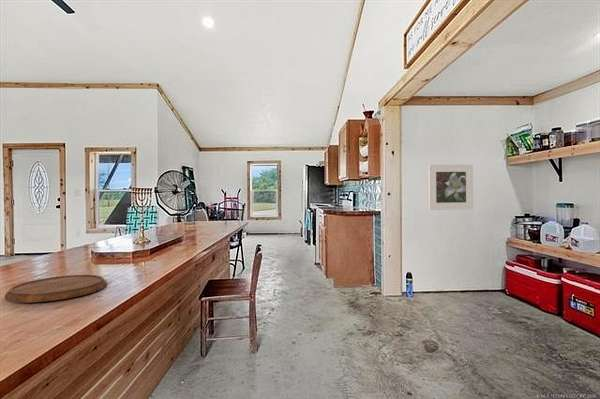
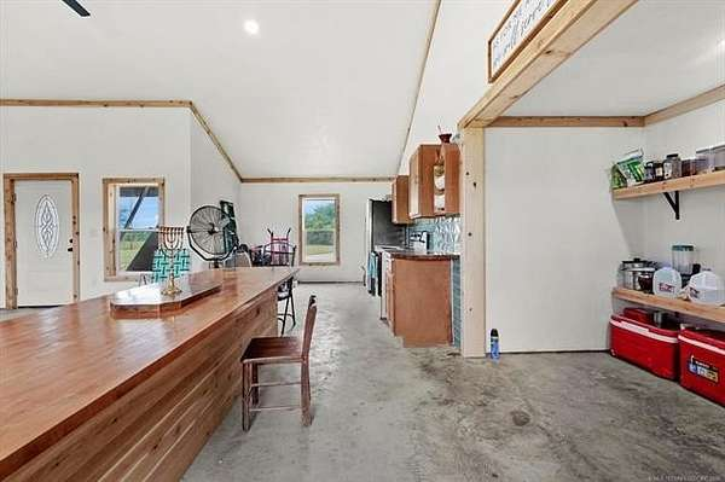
- cutting board (59, 286)
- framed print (450, 187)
